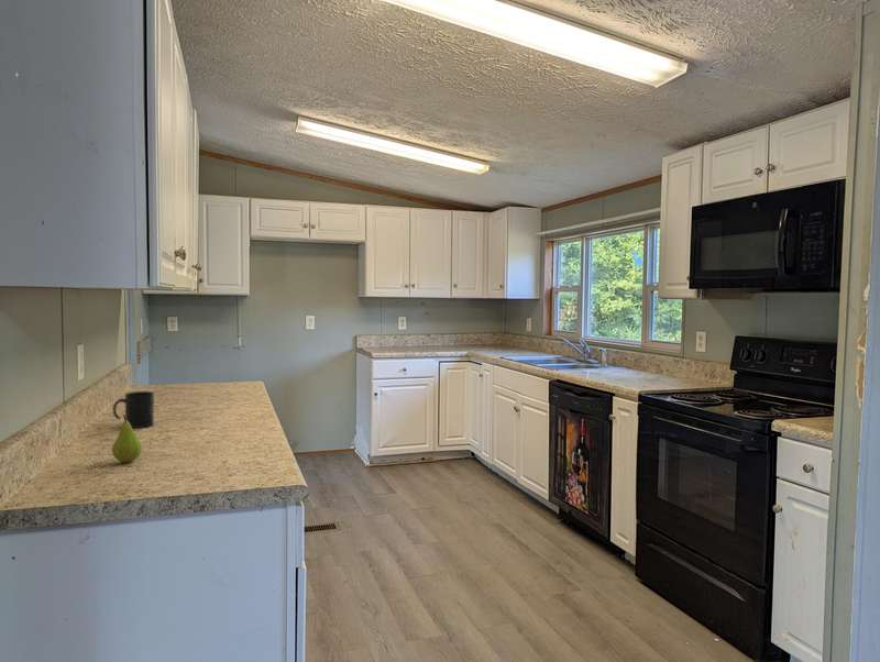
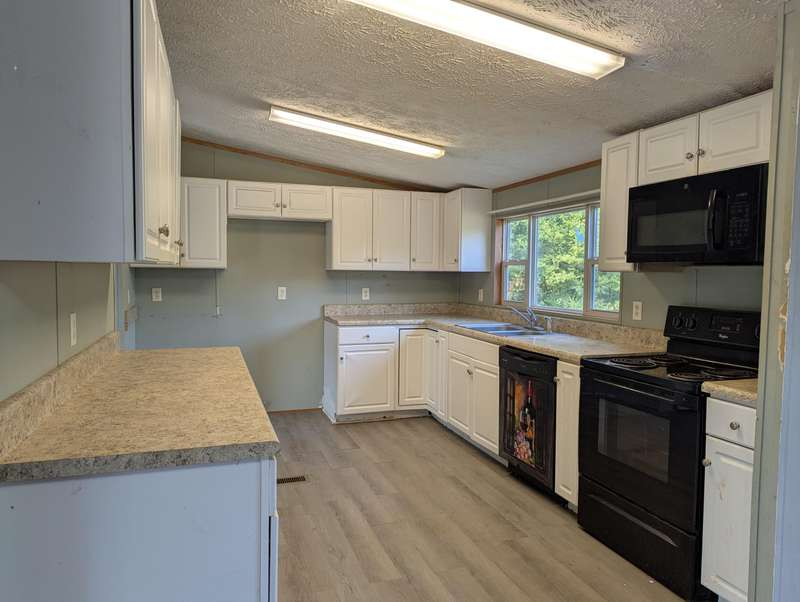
- mug (133, 409)
- fruit (127, 438)
